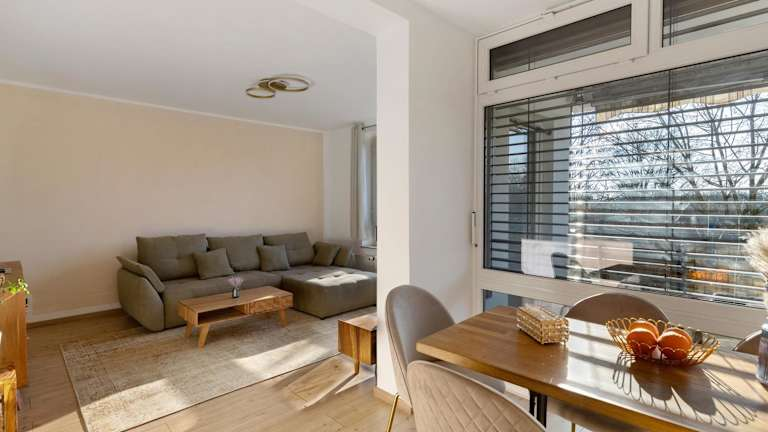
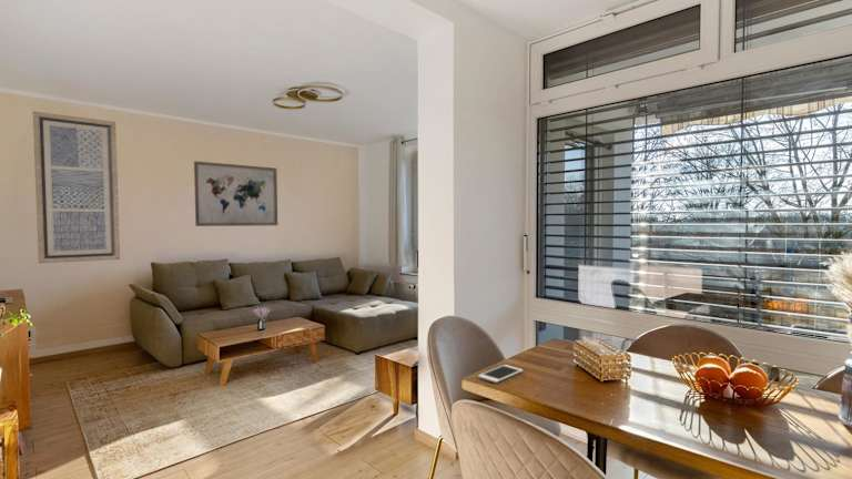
+ wall art (78, 190)
+ wall art (239, 195)
+ cell phone (500, 373)
